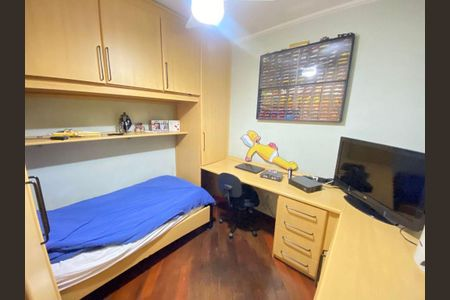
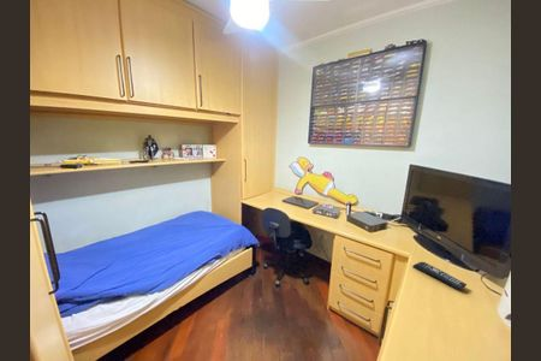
+ remote control (438, 273)
